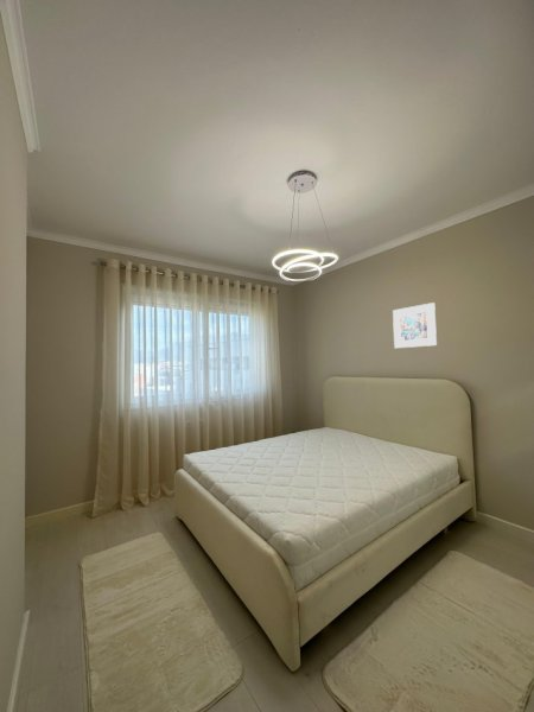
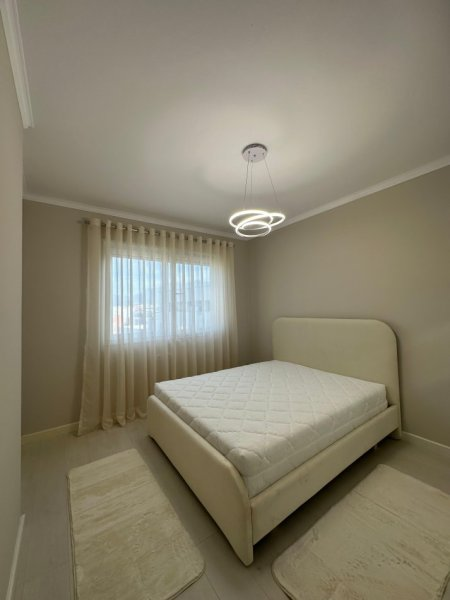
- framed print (413, 326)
